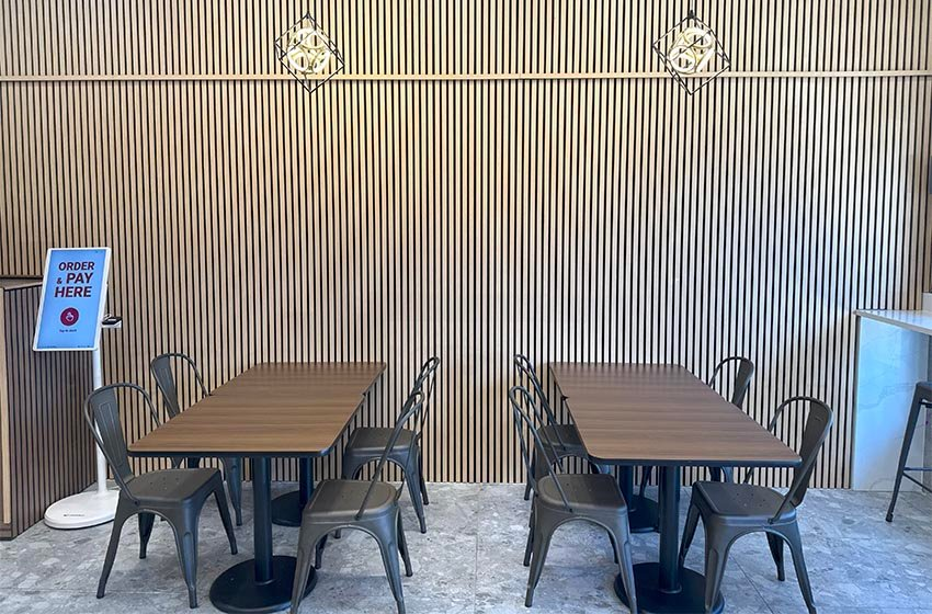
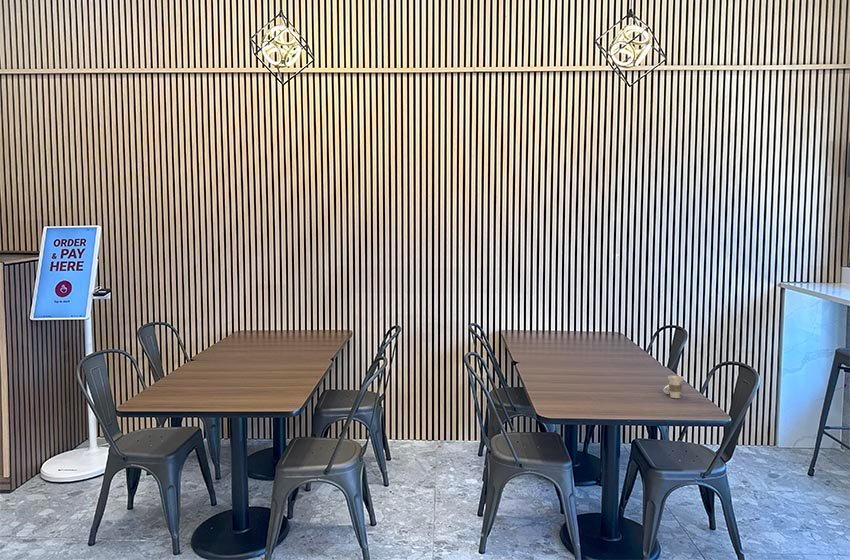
+ cup (673, 386)
